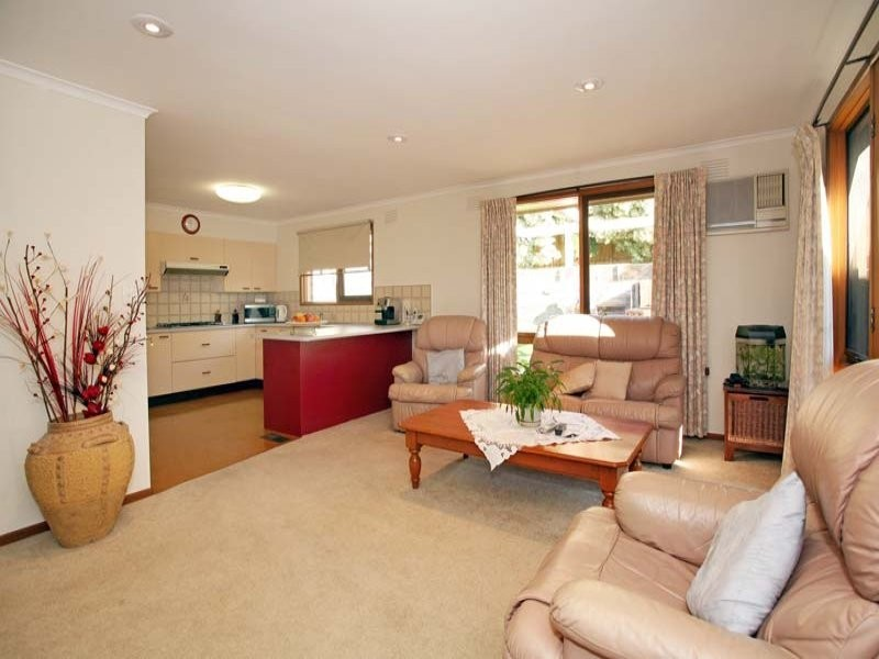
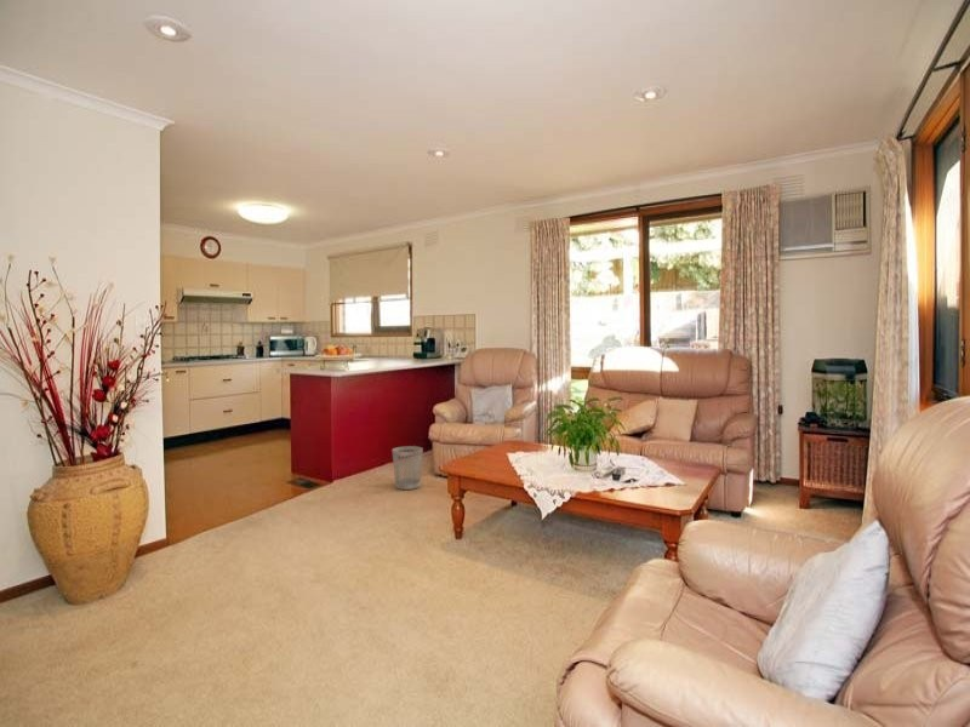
+ wastebasket (407, 466)
